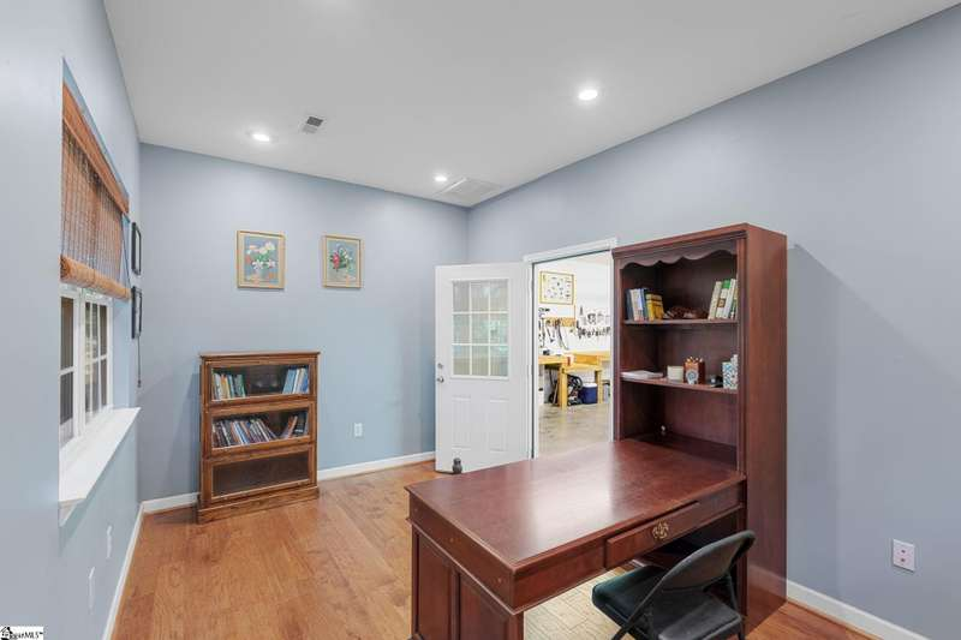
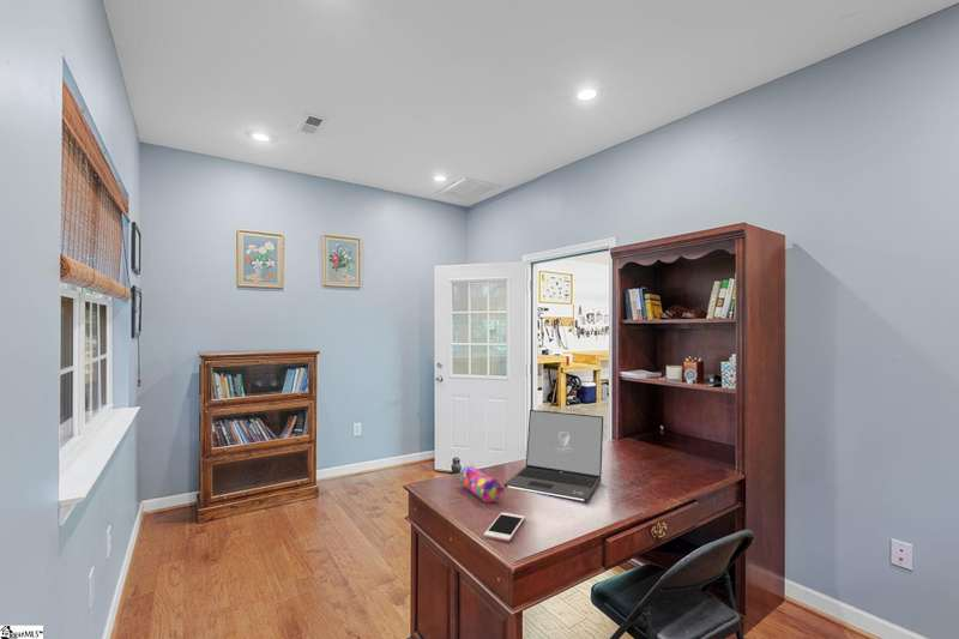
+ pencil case (480, 482)
+ cell phone (505, 525)
+ laptop (555, 451)
